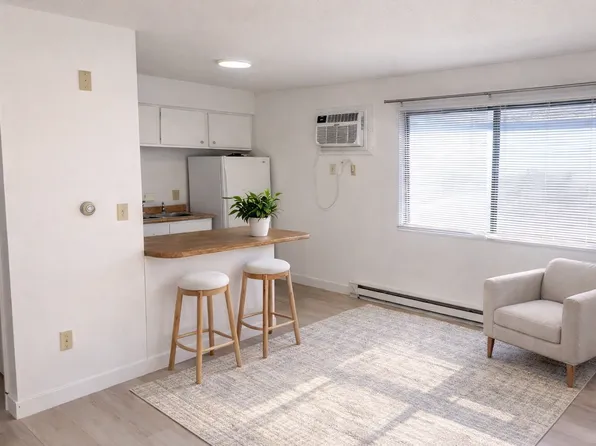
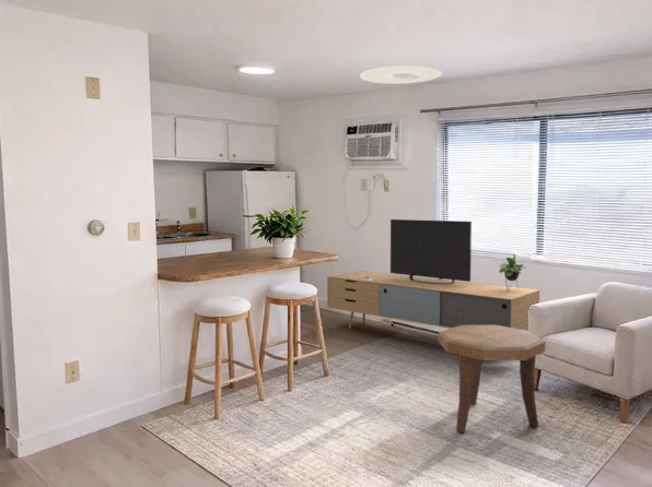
+ media console (426, 281)
+ ceiling light (400, 71)
+ side table (479, 377)
